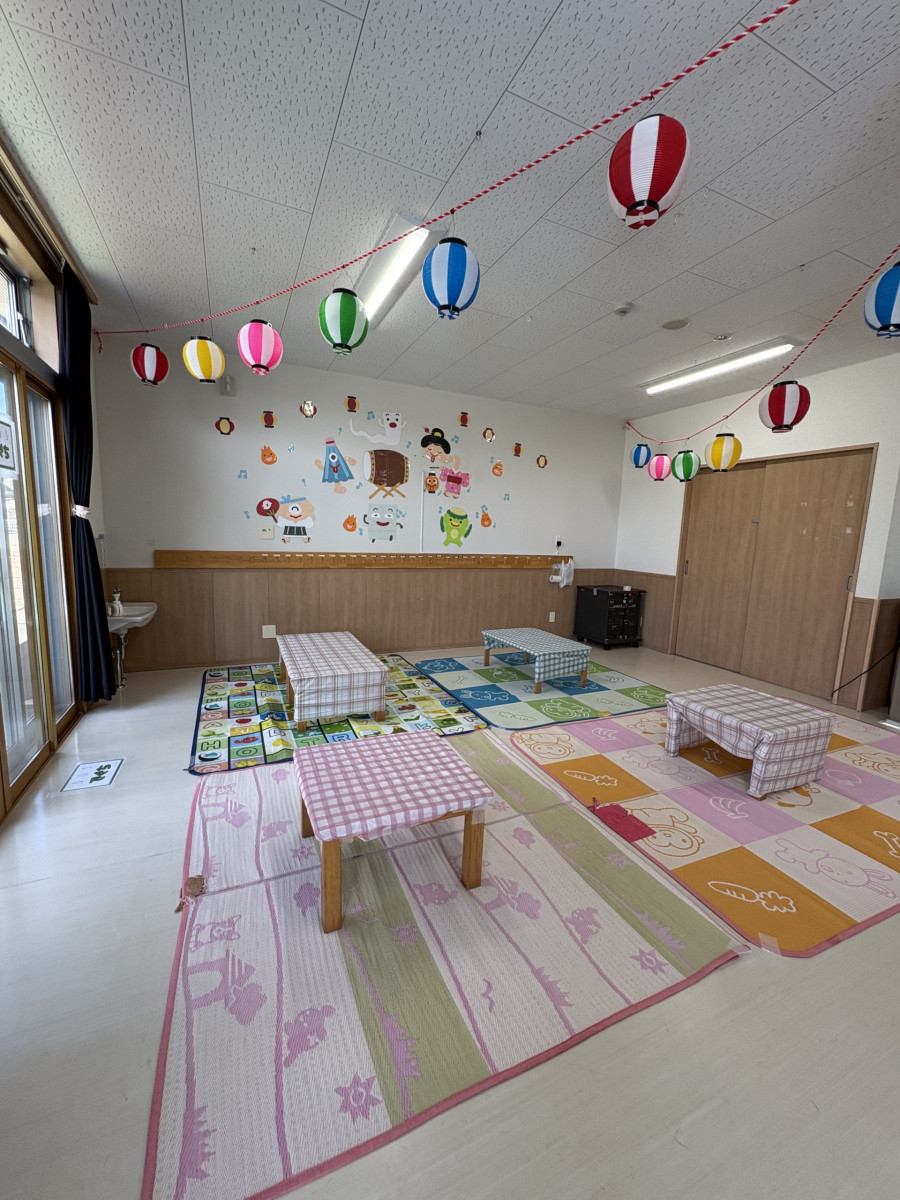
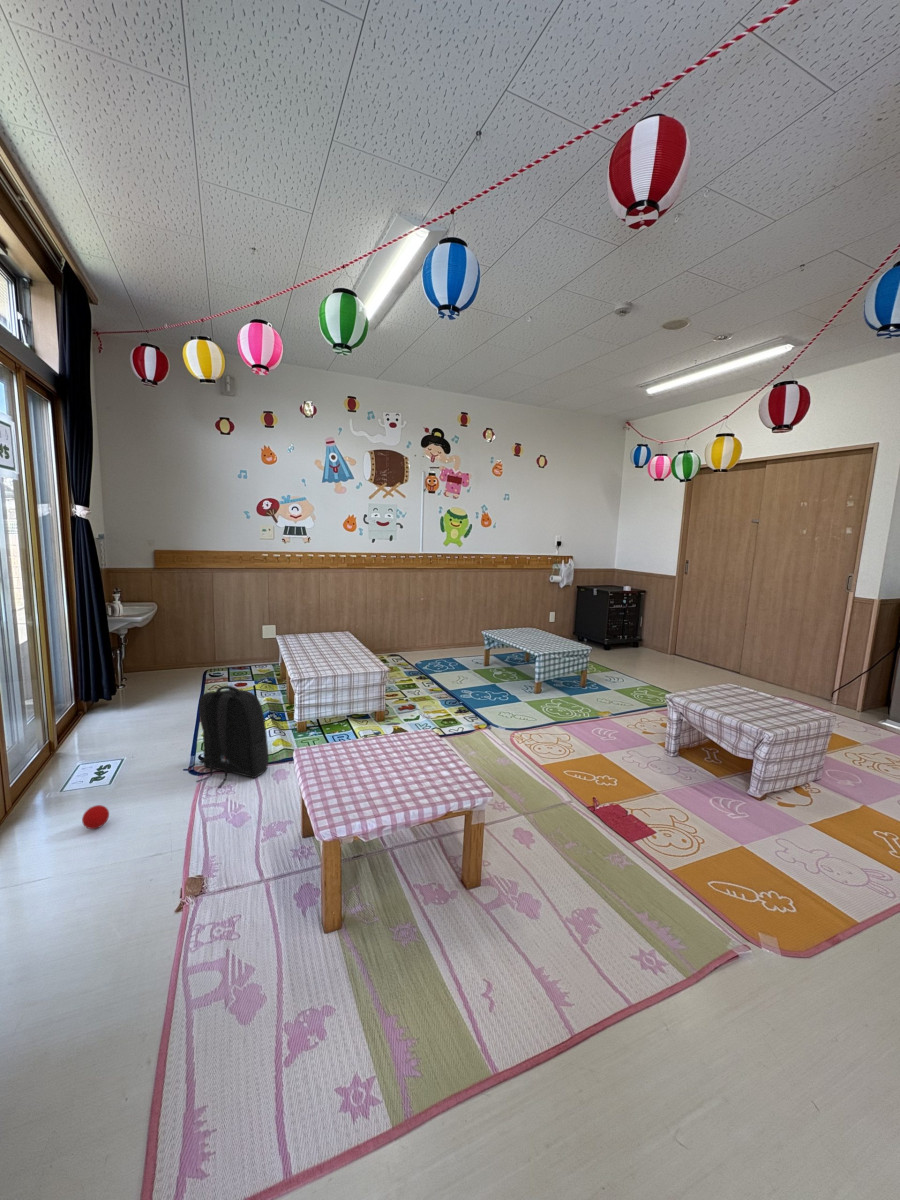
+ ball (95, 816)
+ backpack (230, 729)
